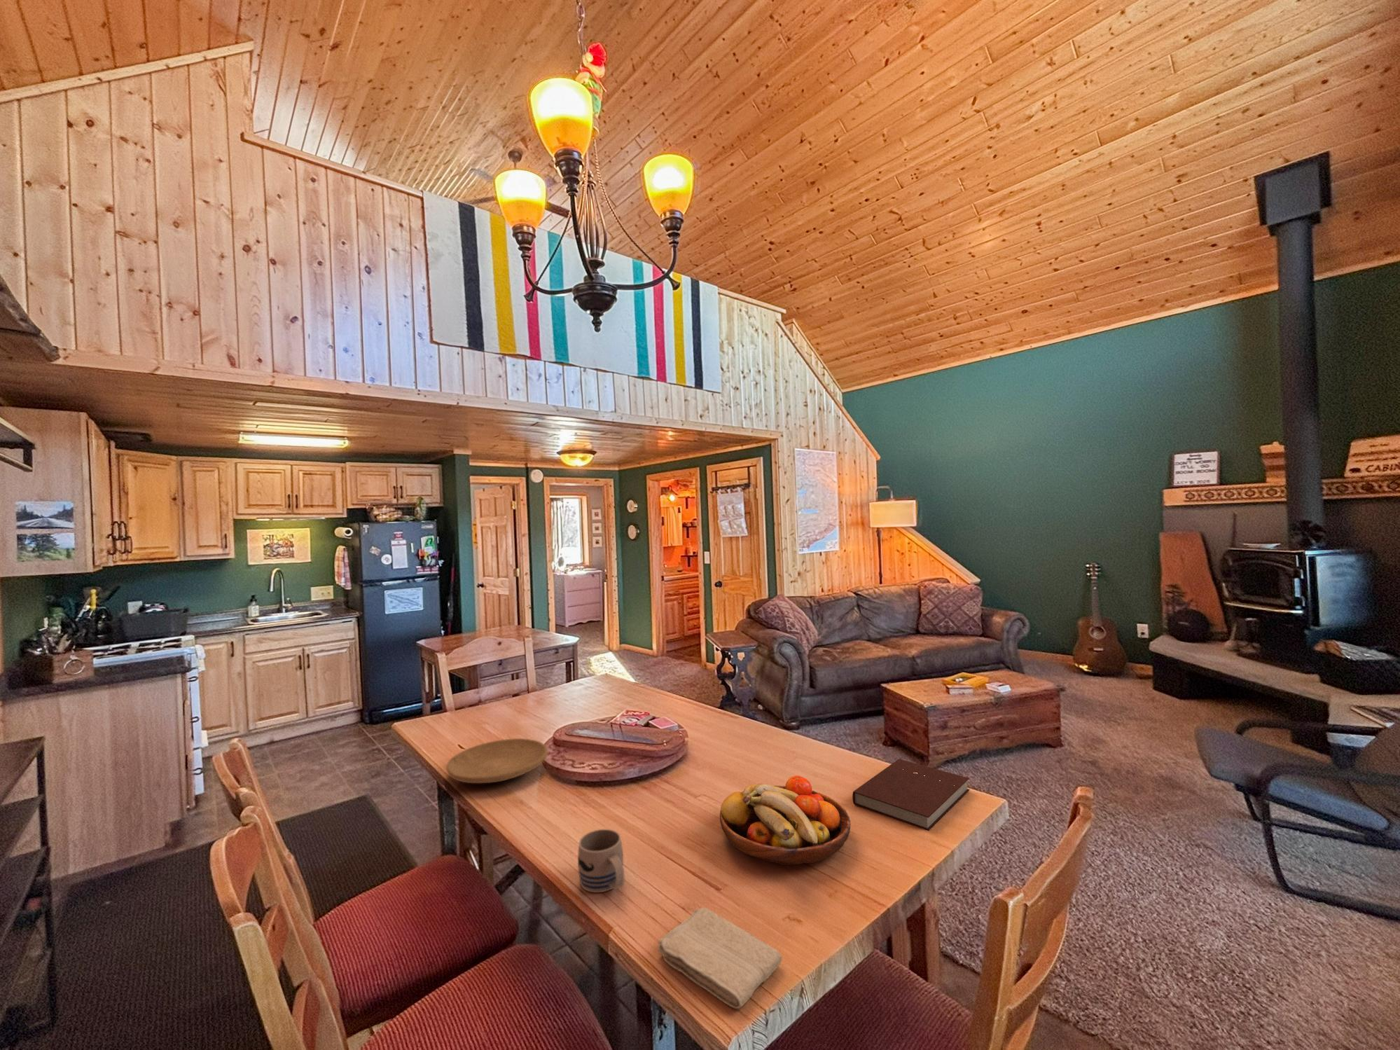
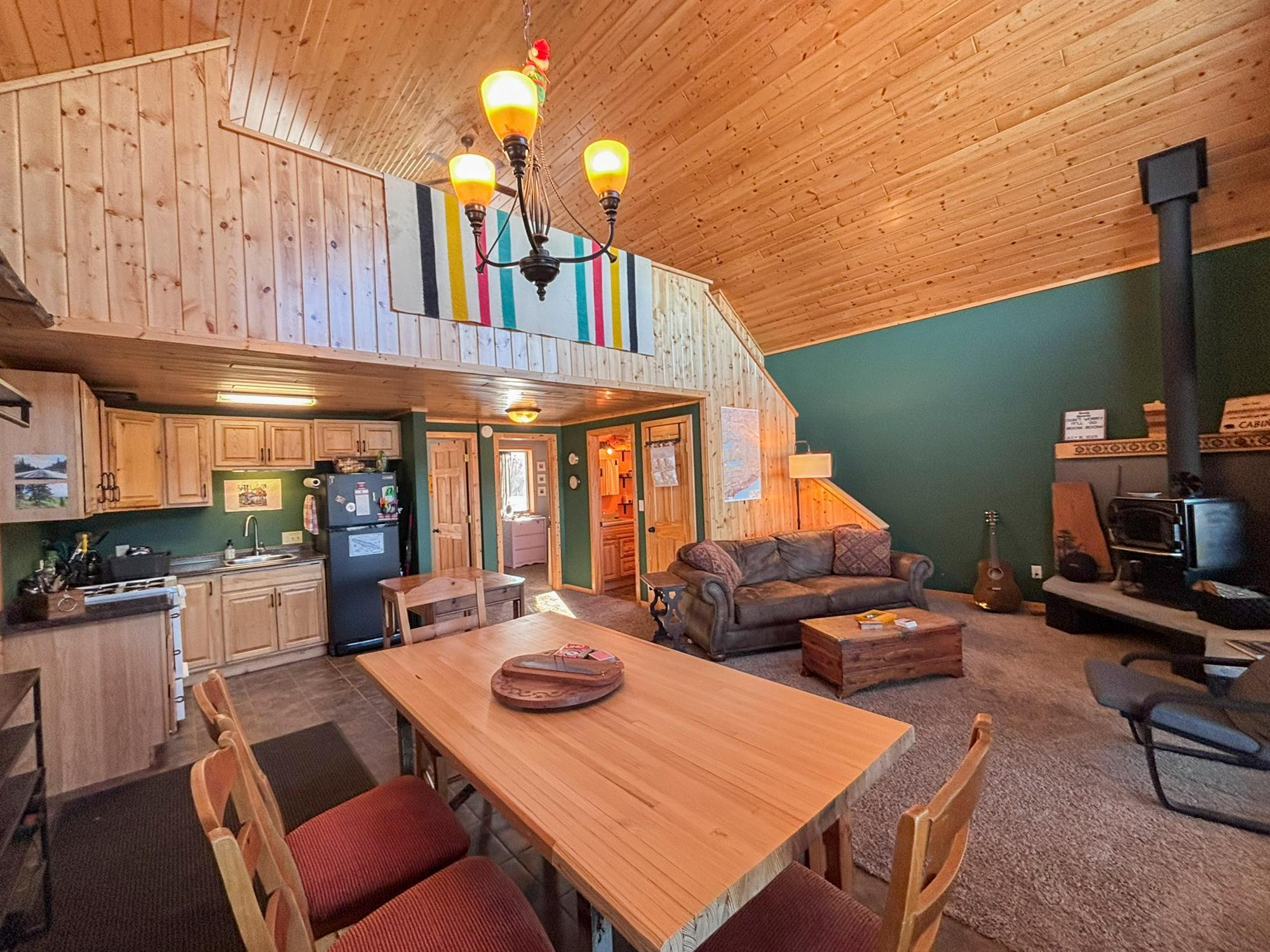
- notebook (912, 790)
- fruit bowl (784, 810)
- washcloth (718, 951)
- plate (498, 763)
- mug (604, 863)
